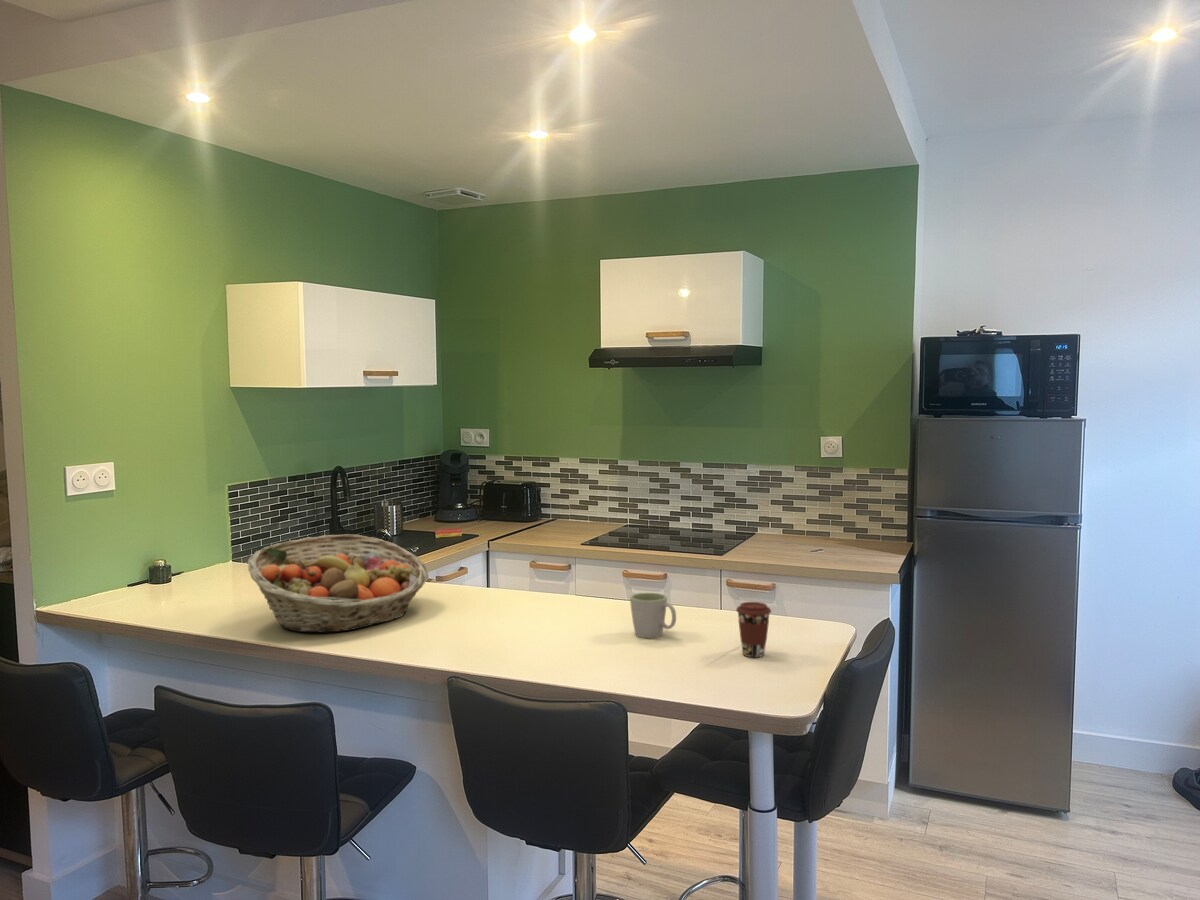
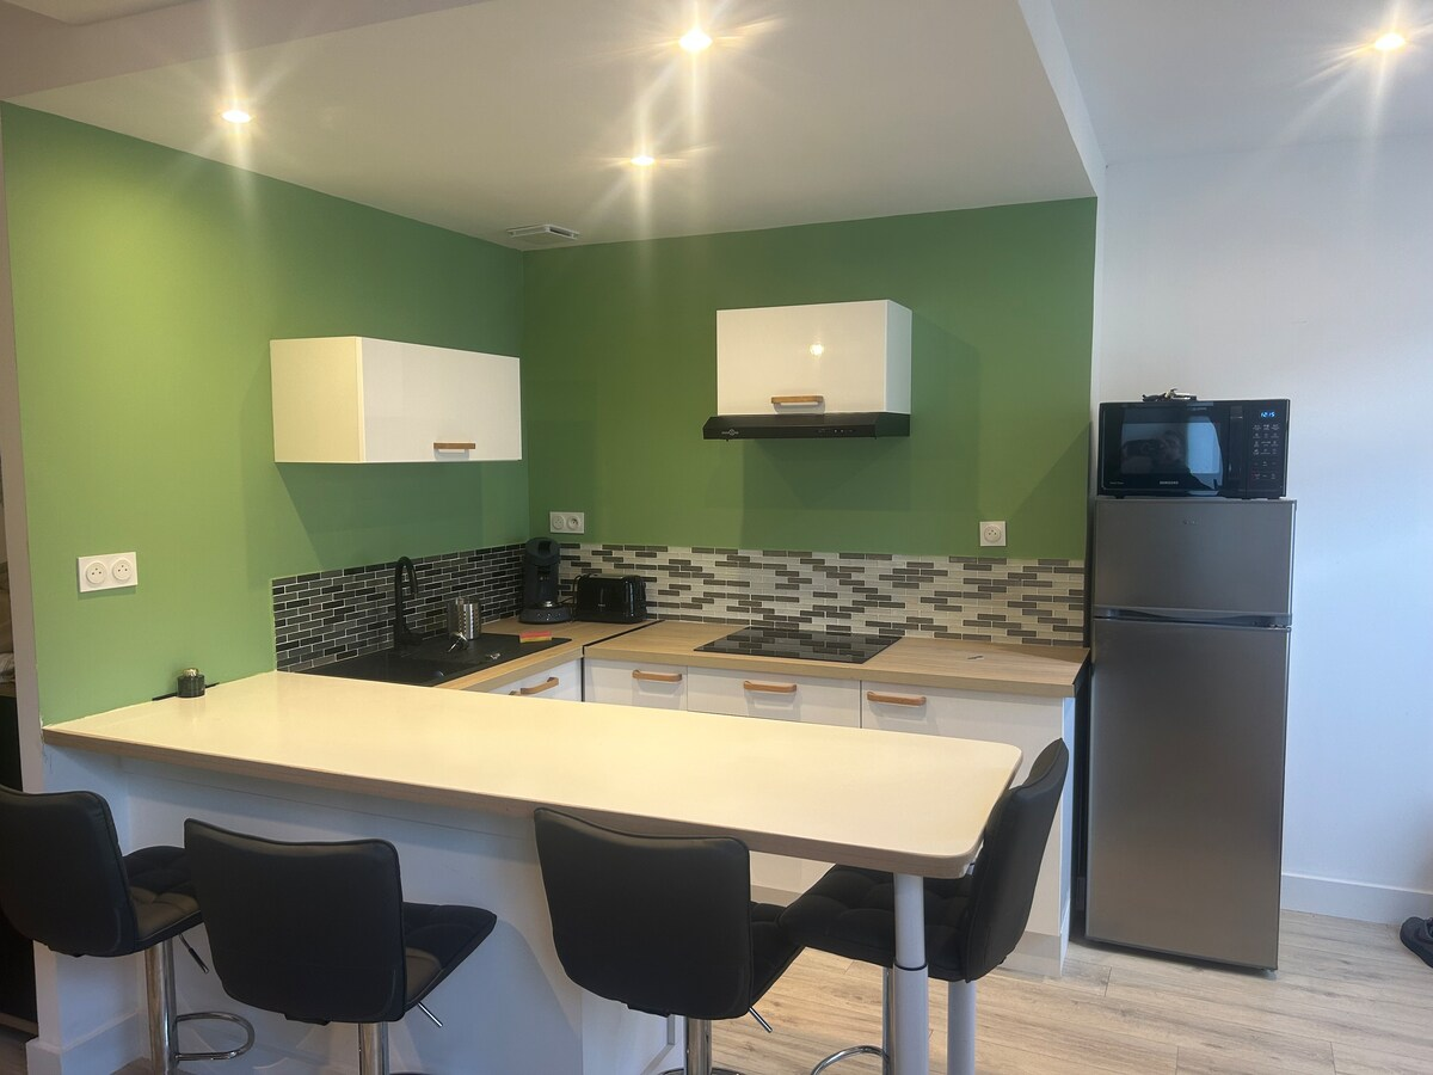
- coffee cup (753, 629)
- fruit basket (340, 580)
- mug (654, 616)
